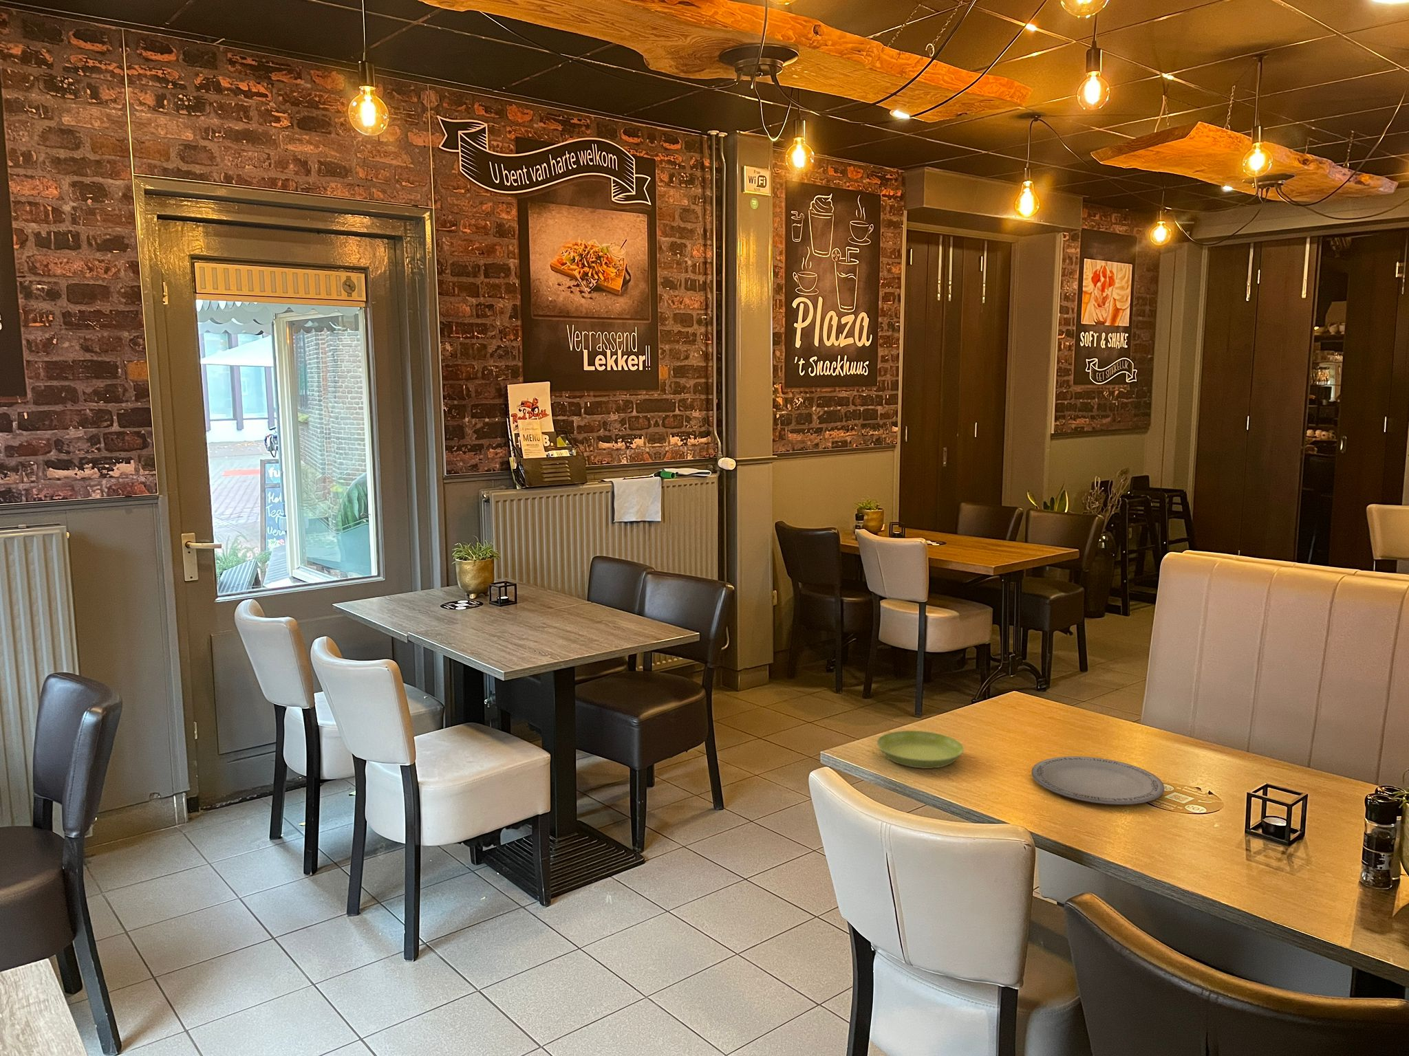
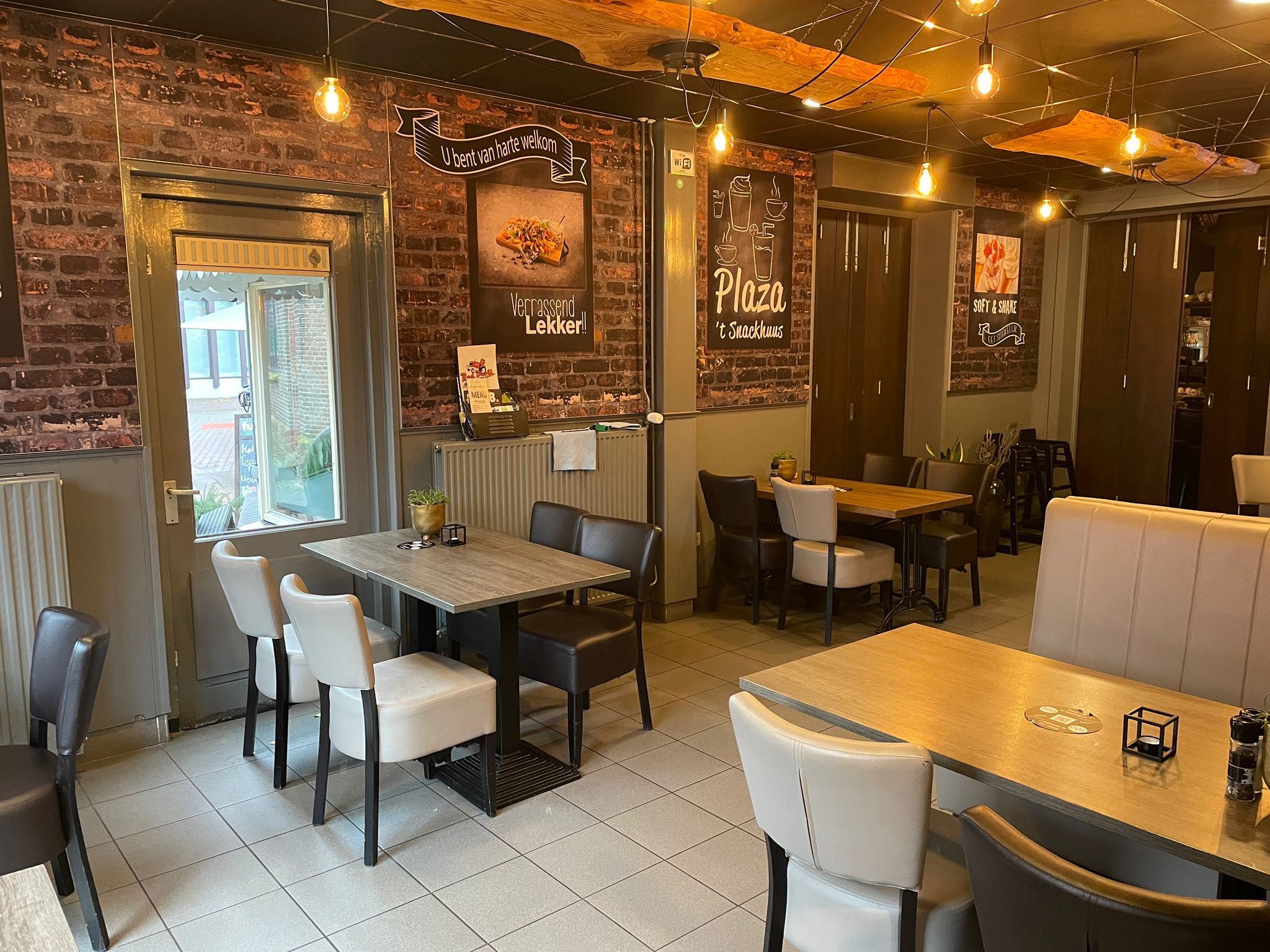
- saucer (919, 750)
- plate (1096, 781)
